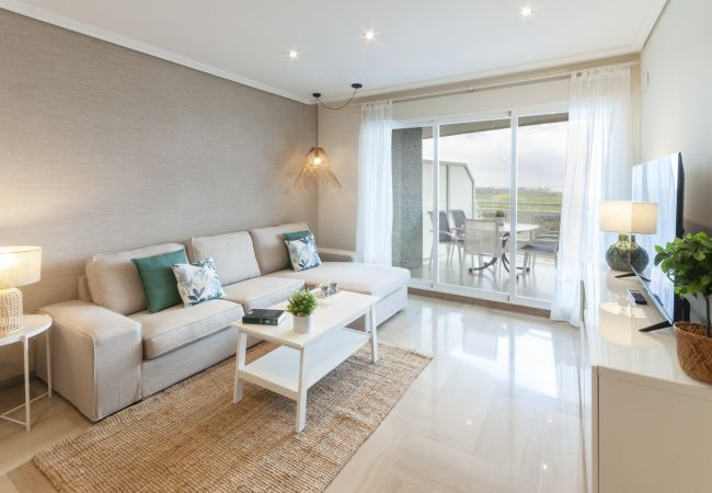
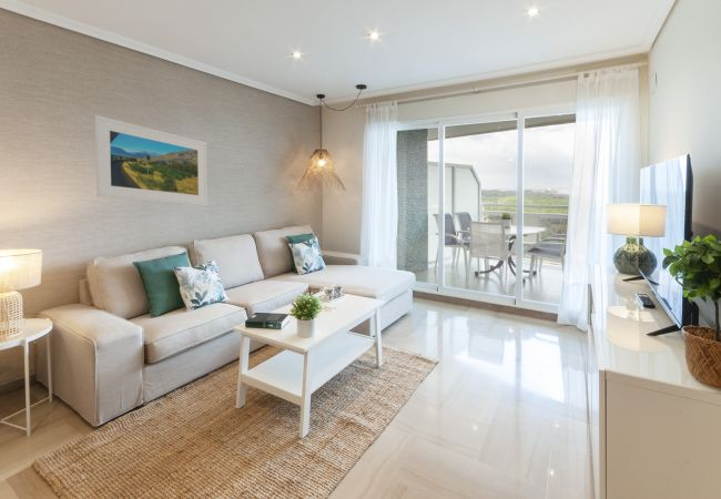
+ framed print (158, 165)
